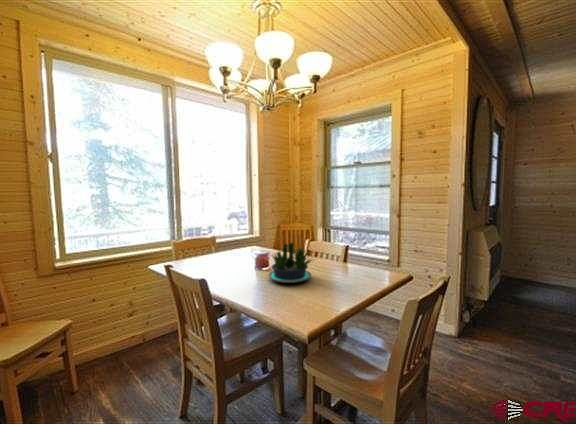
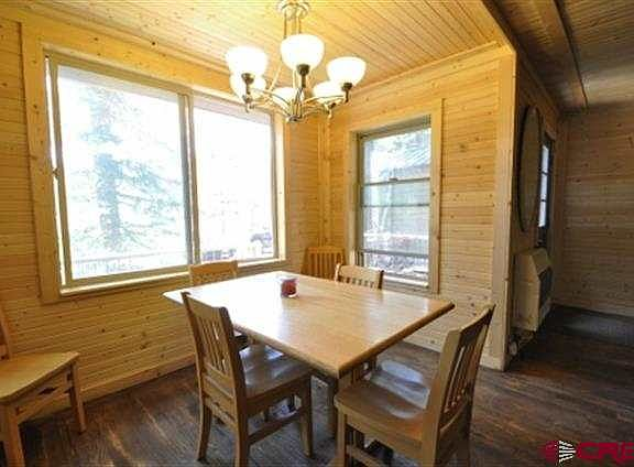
- potted plant (293, 261)
